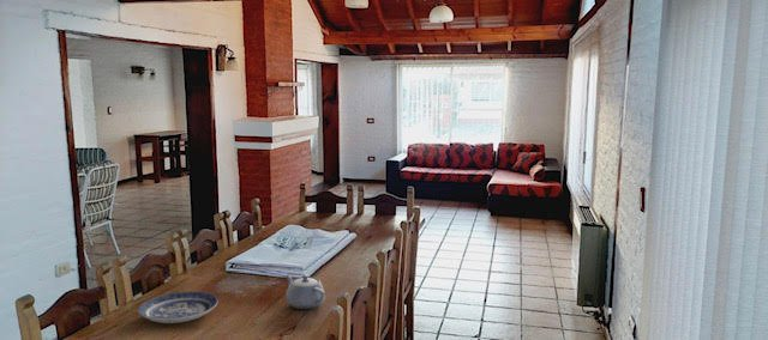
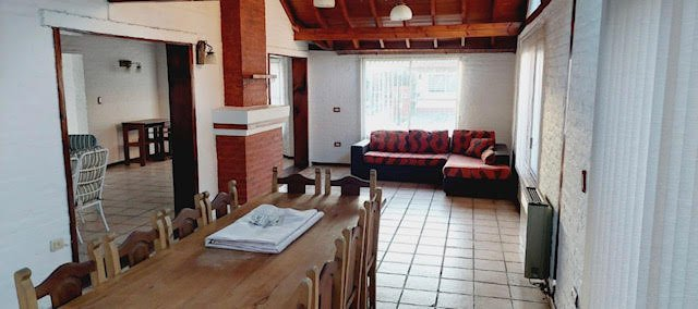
- plate (179, 309)
- teapot (304, 290)
